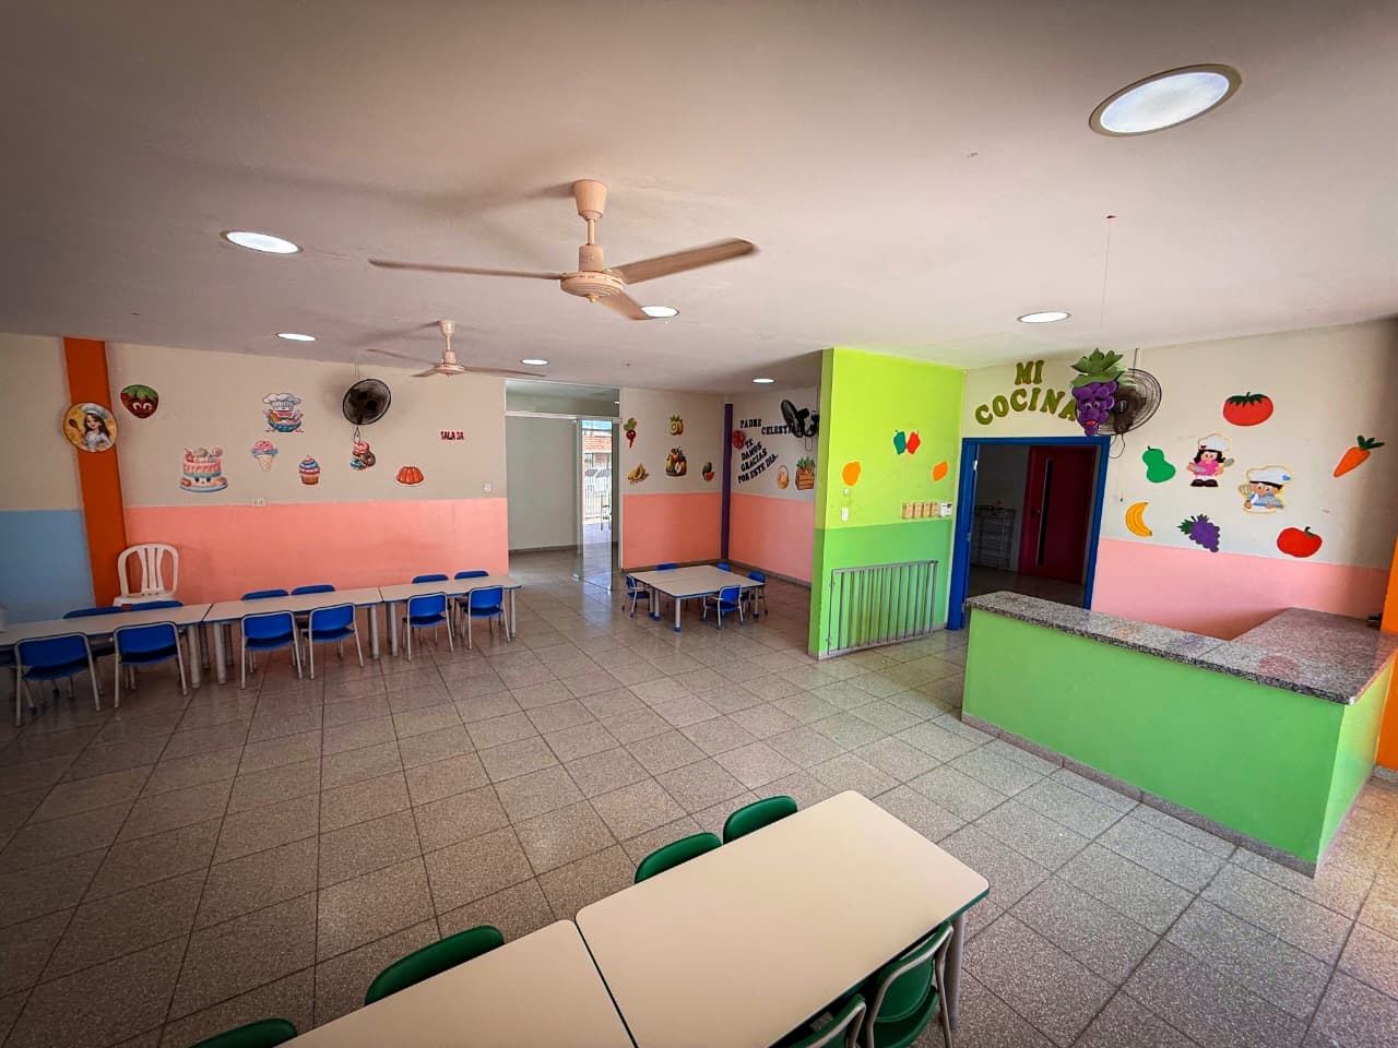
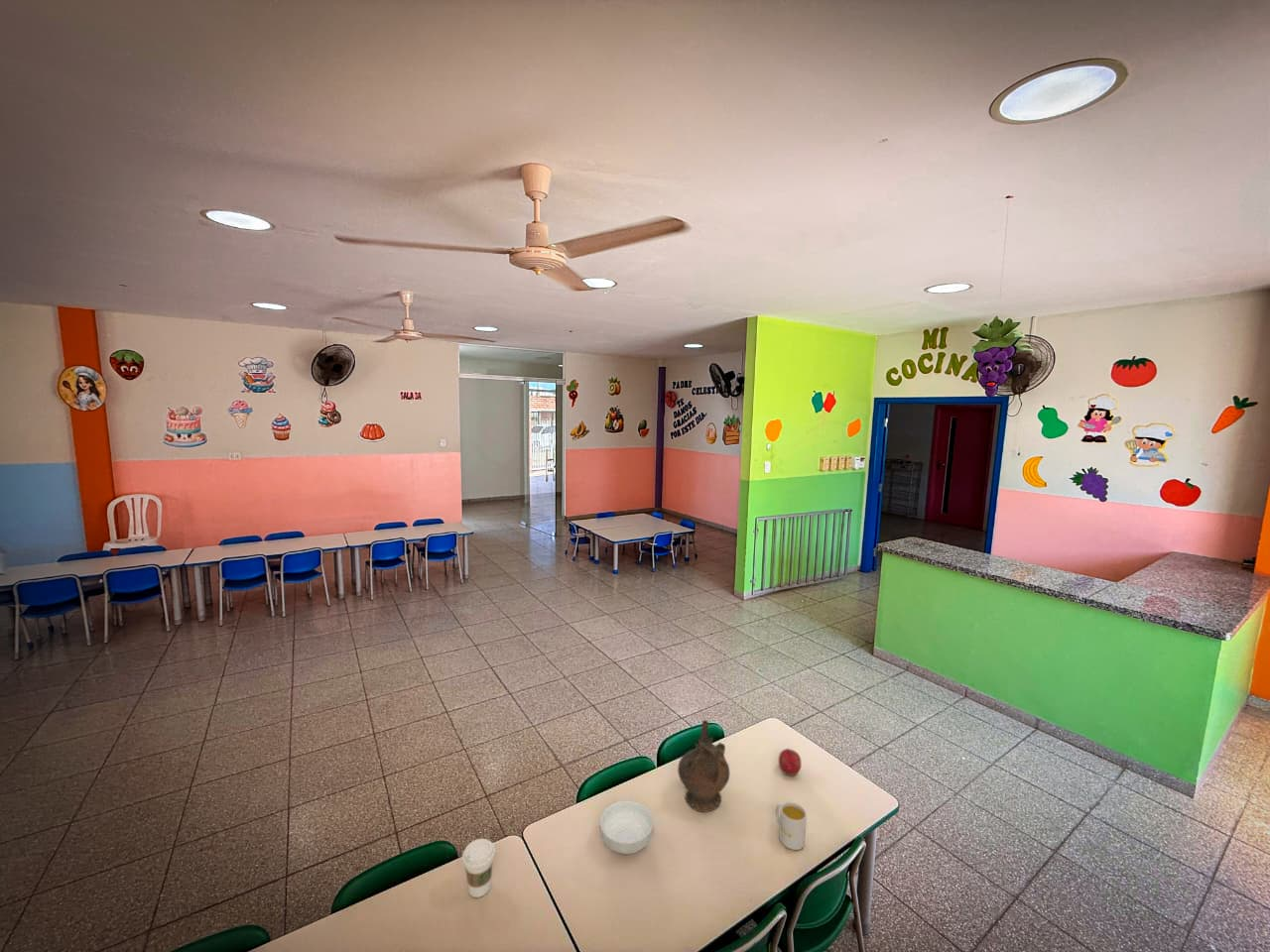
+ mug (789, 822)
+ apple (790, 760)
+ ceremonial vessel (705, 762)
+ cereal bowl (626, 830)
+ coffee cup (479, 868)
